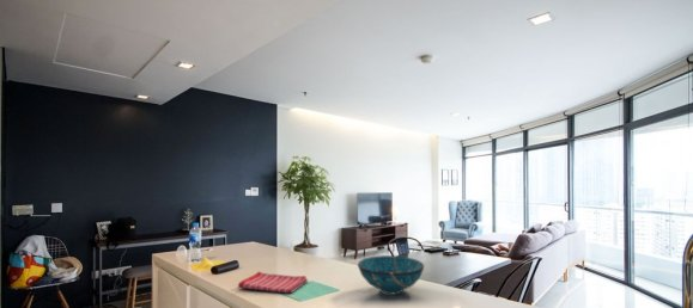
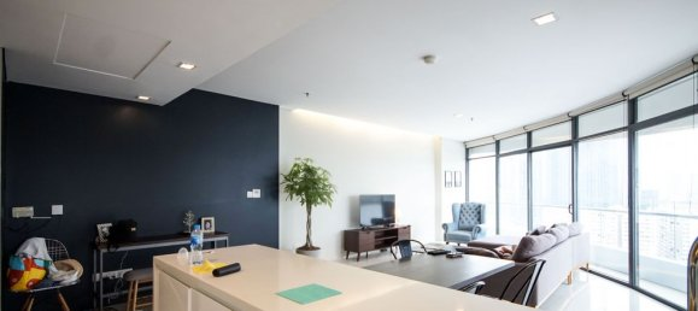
- dish towel (273, 282)
- decorative bowl (390, 277)
